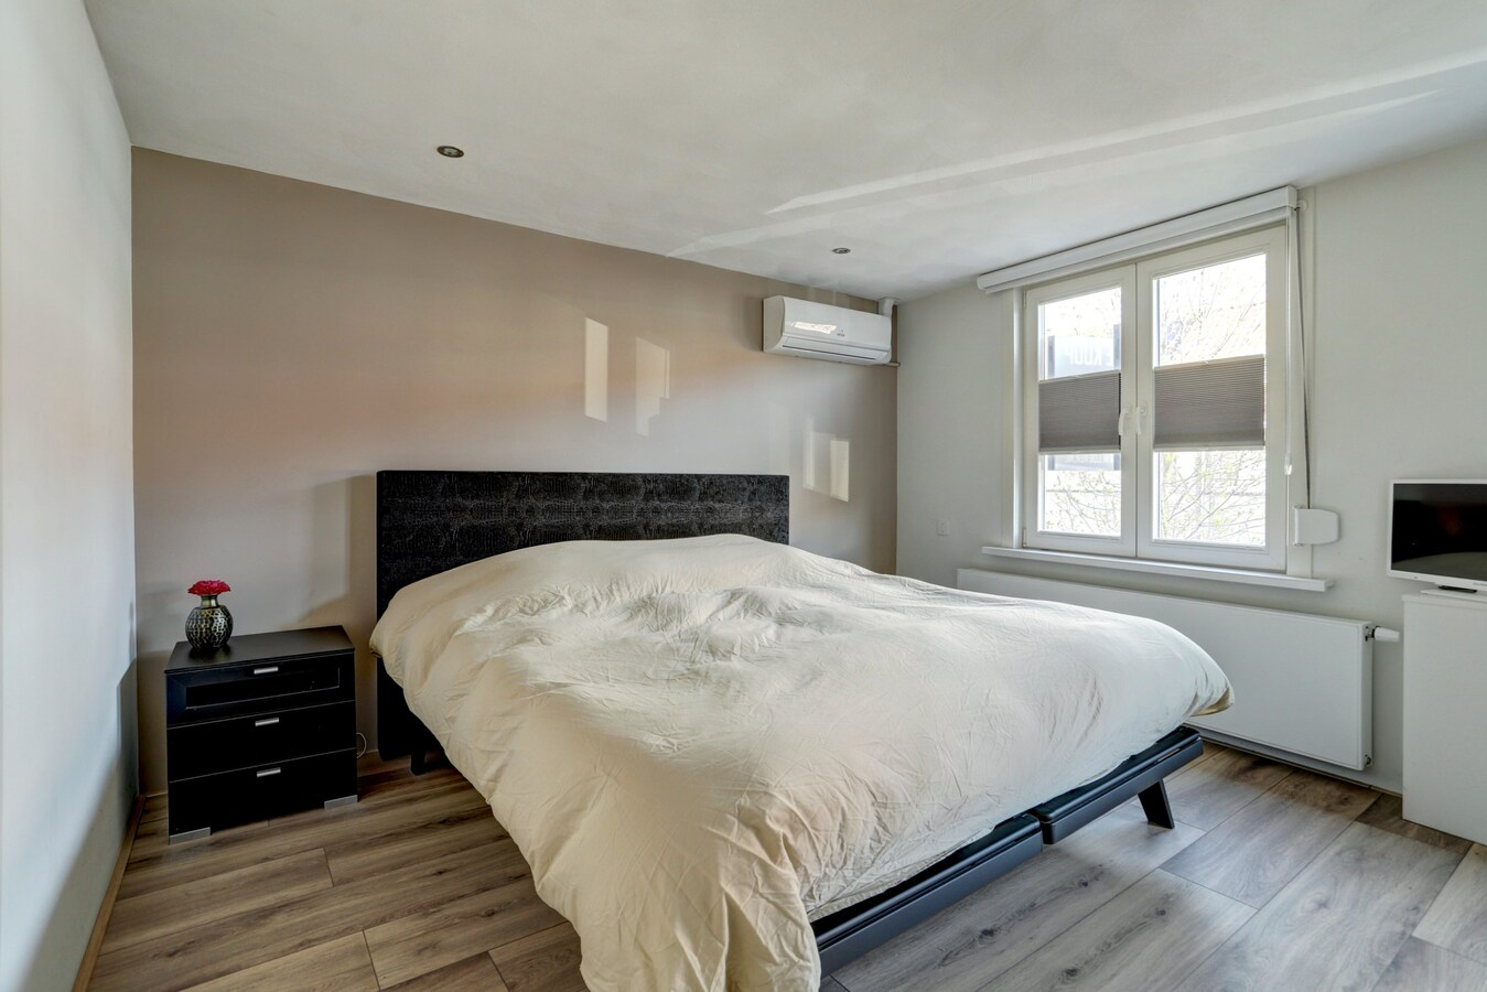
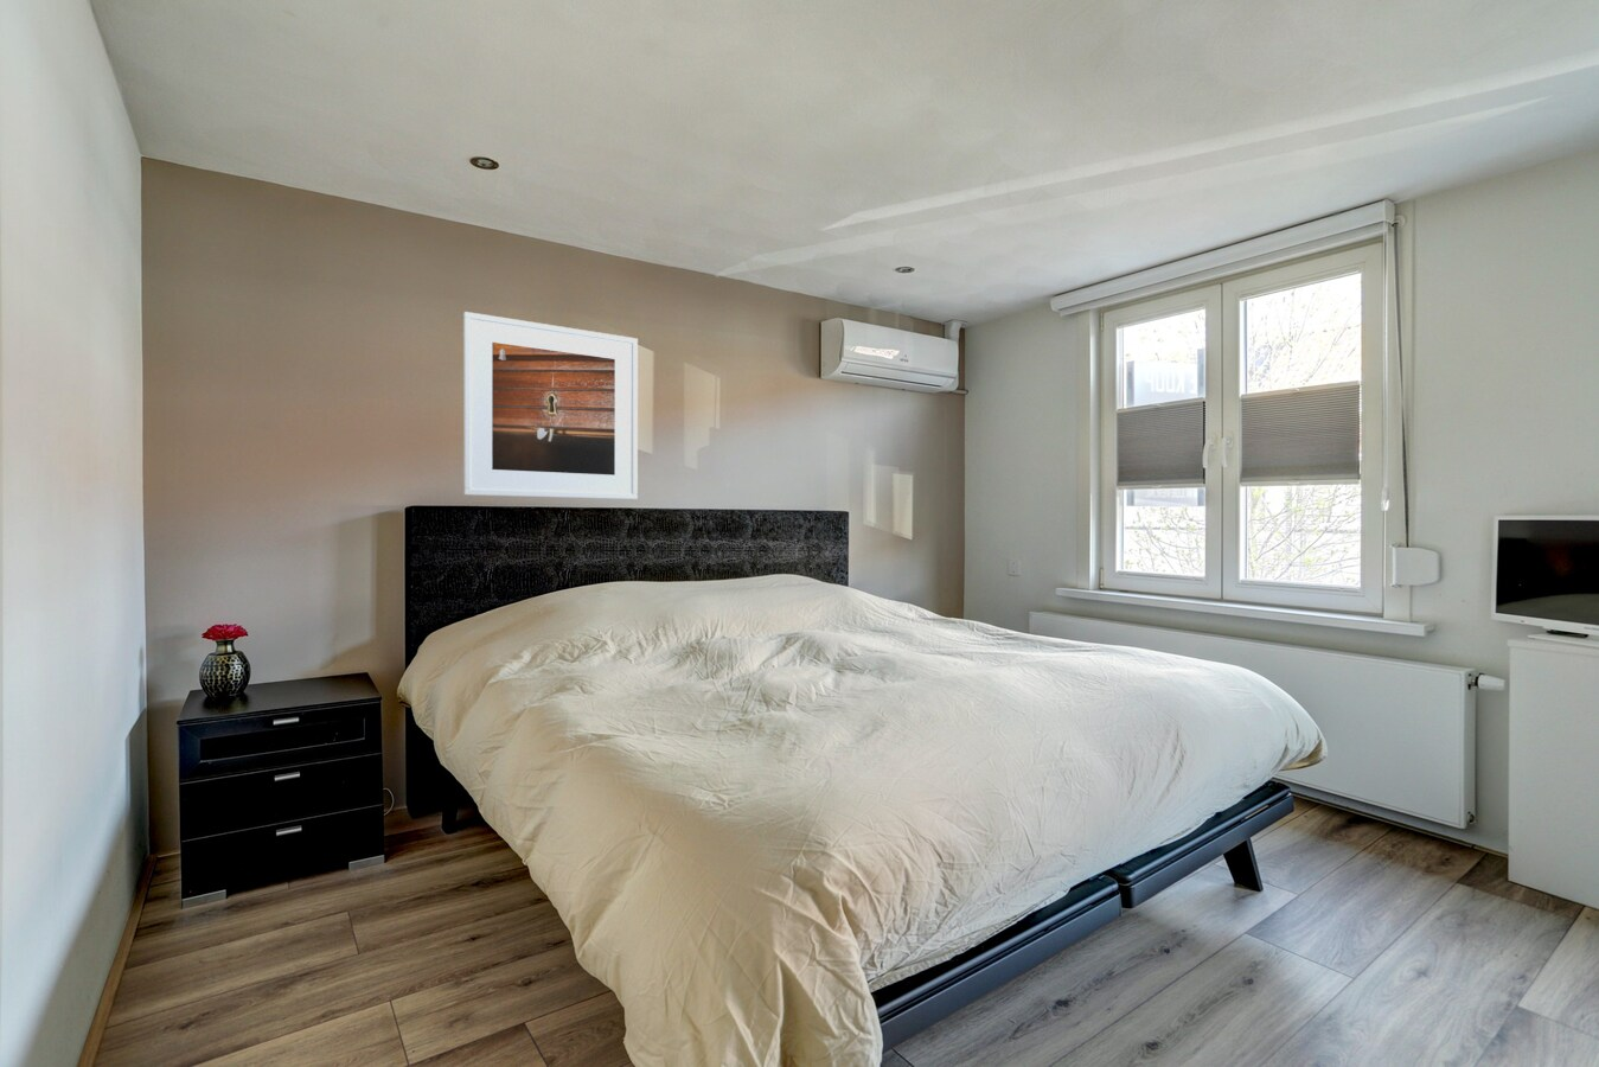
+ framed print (556, 411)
